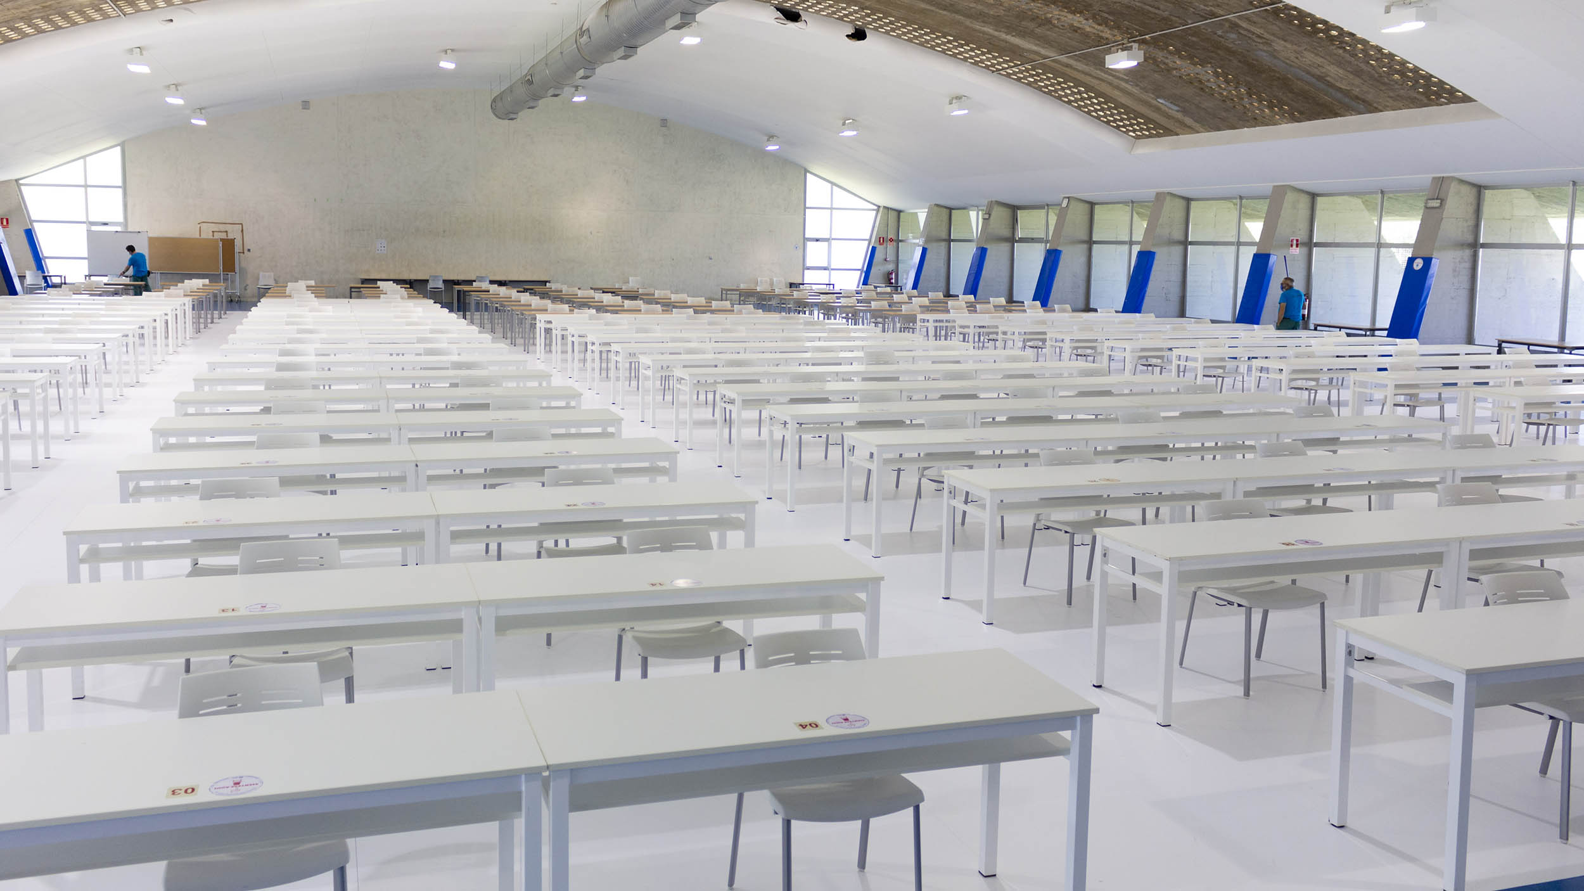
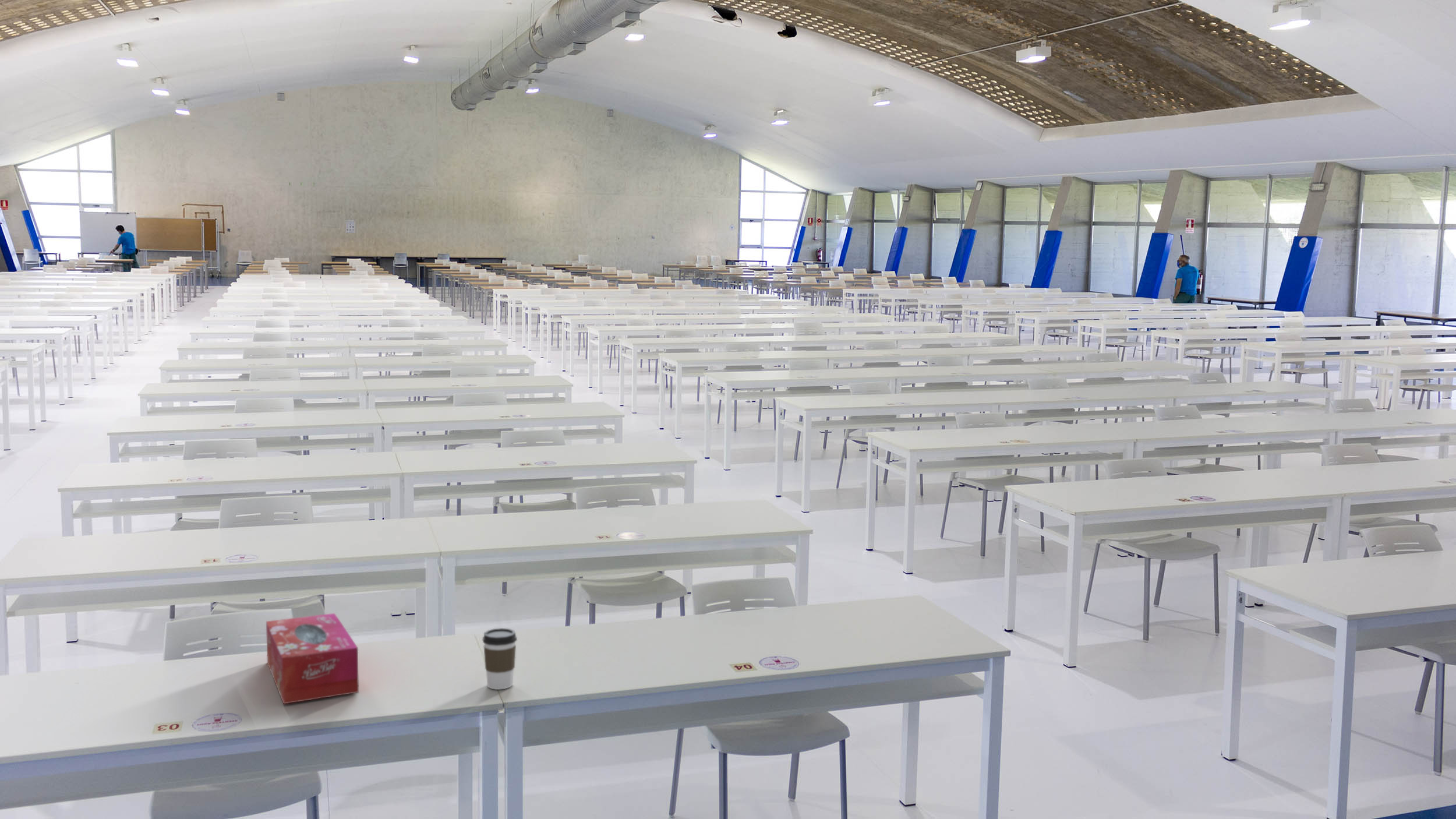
+ tissue box (310, 655)
+ coffee cup (500, 659)
